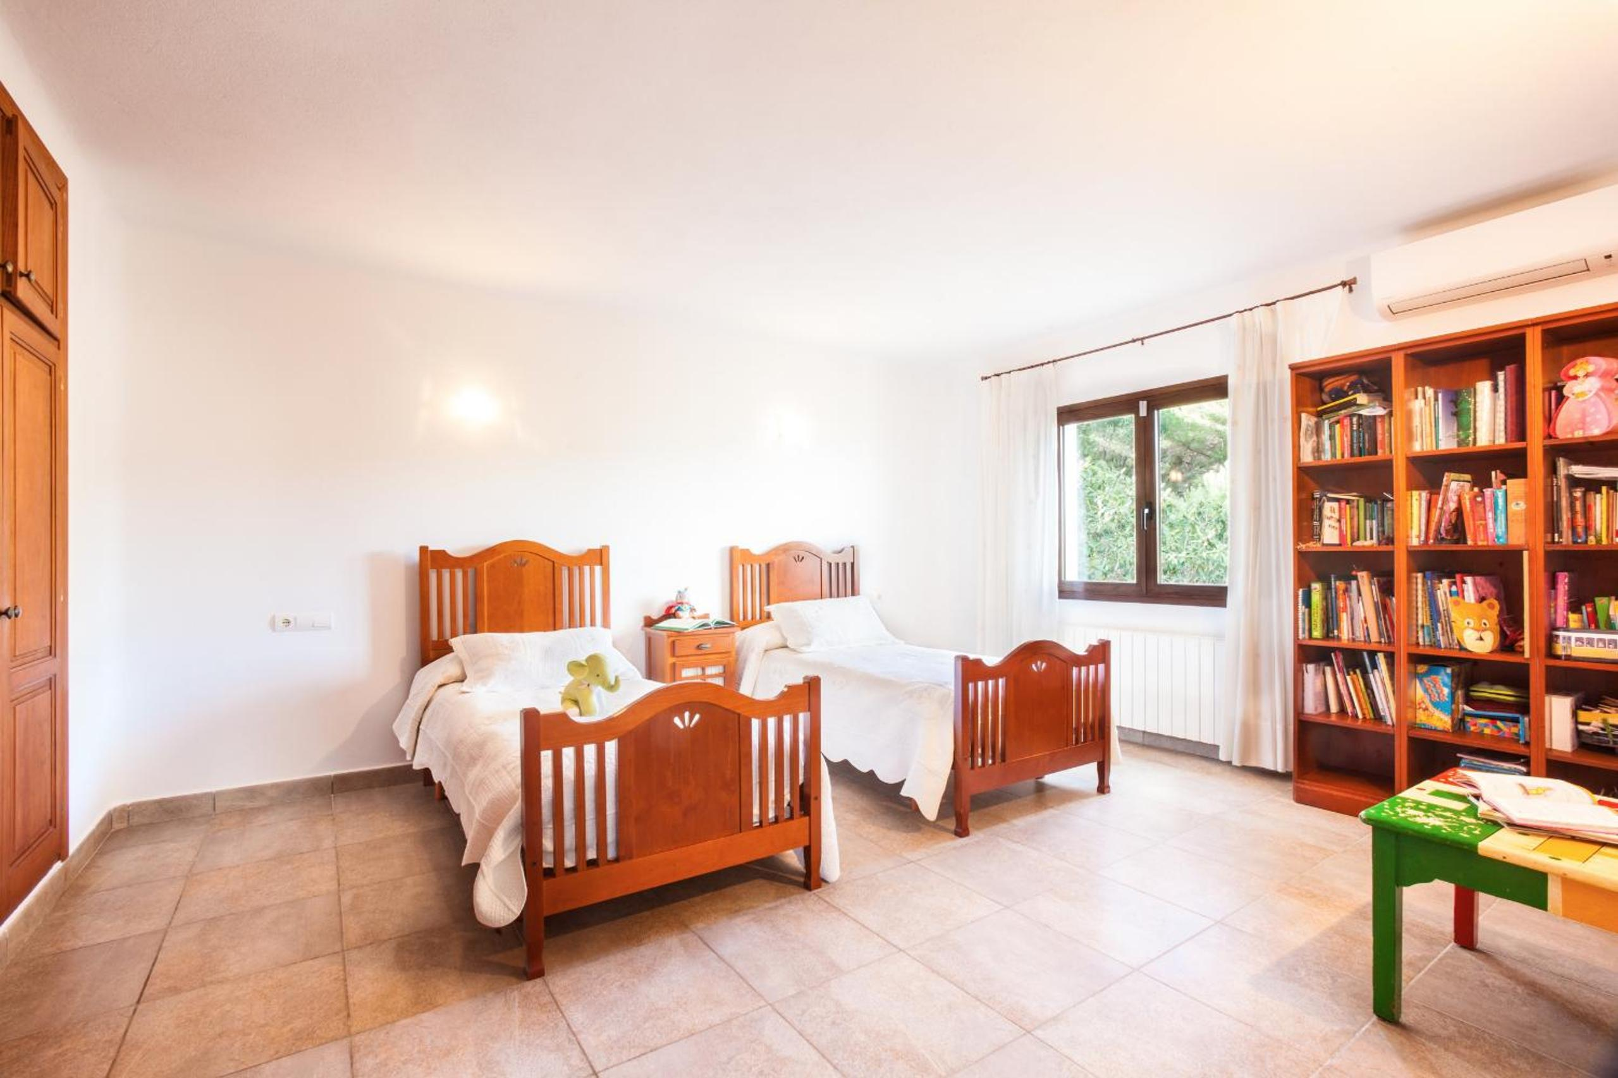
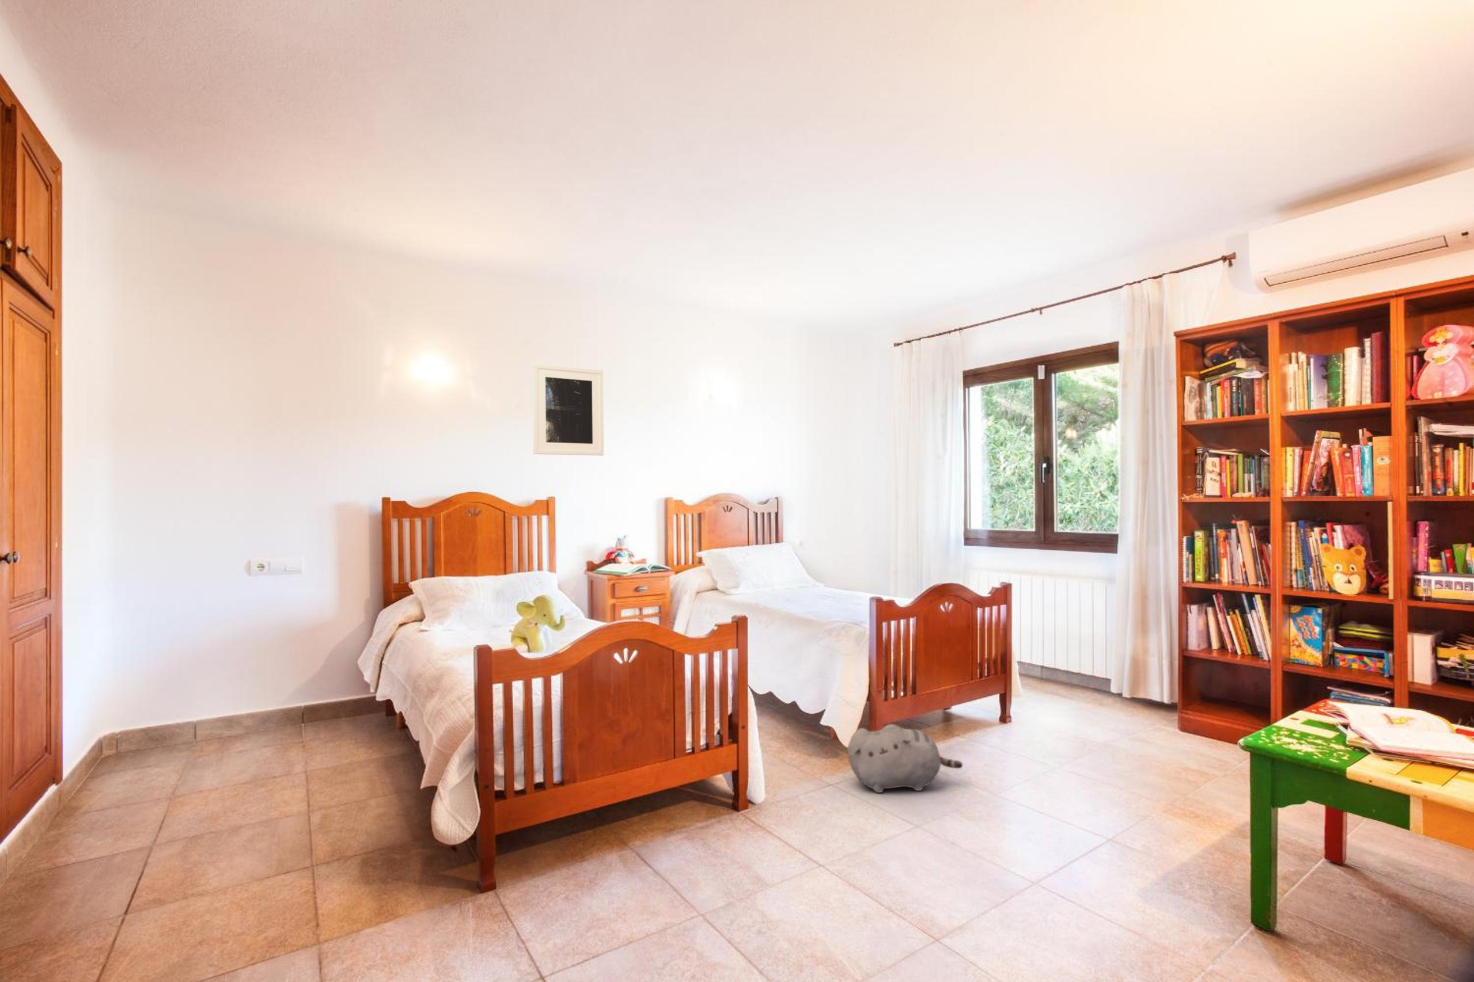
+ plush toy (903, 753)
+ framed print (569, 411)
